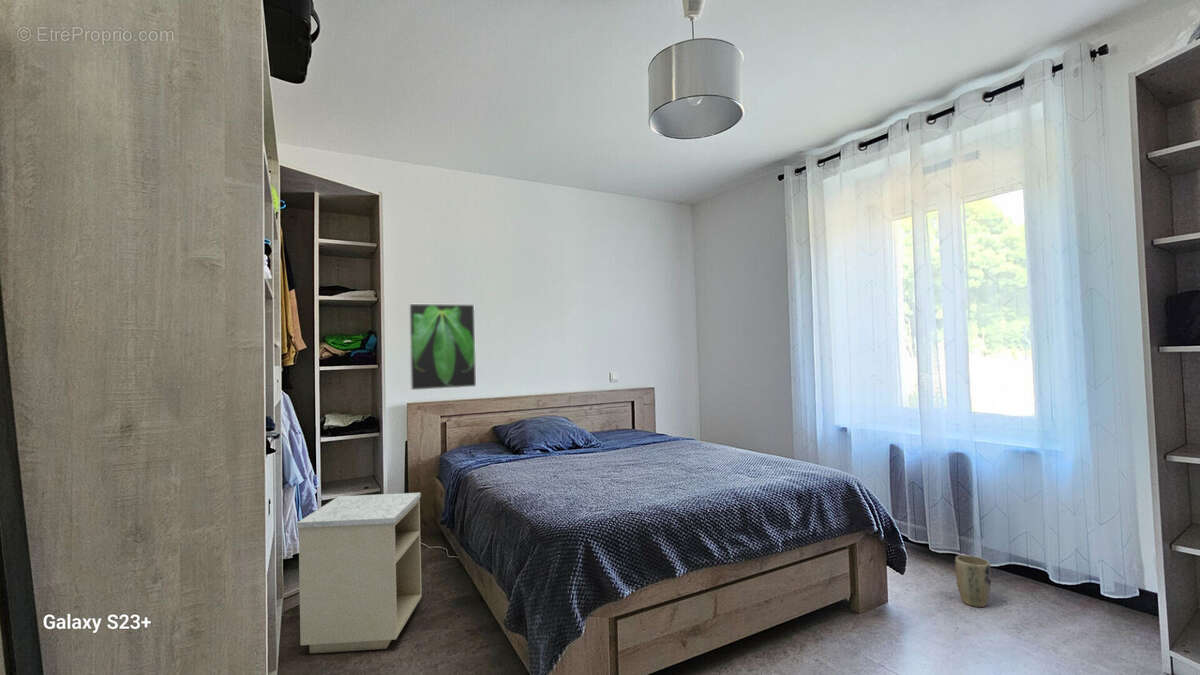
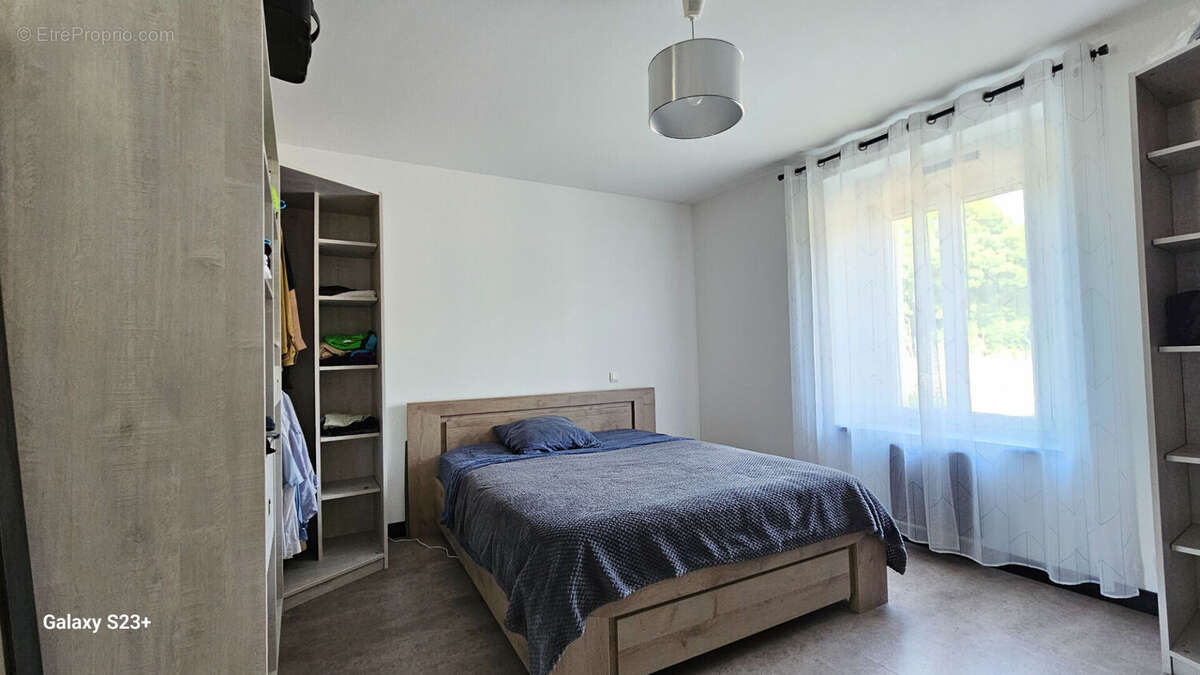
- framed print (443, 346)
- plant pot (973, 581)
- nightstand (365, 567)
